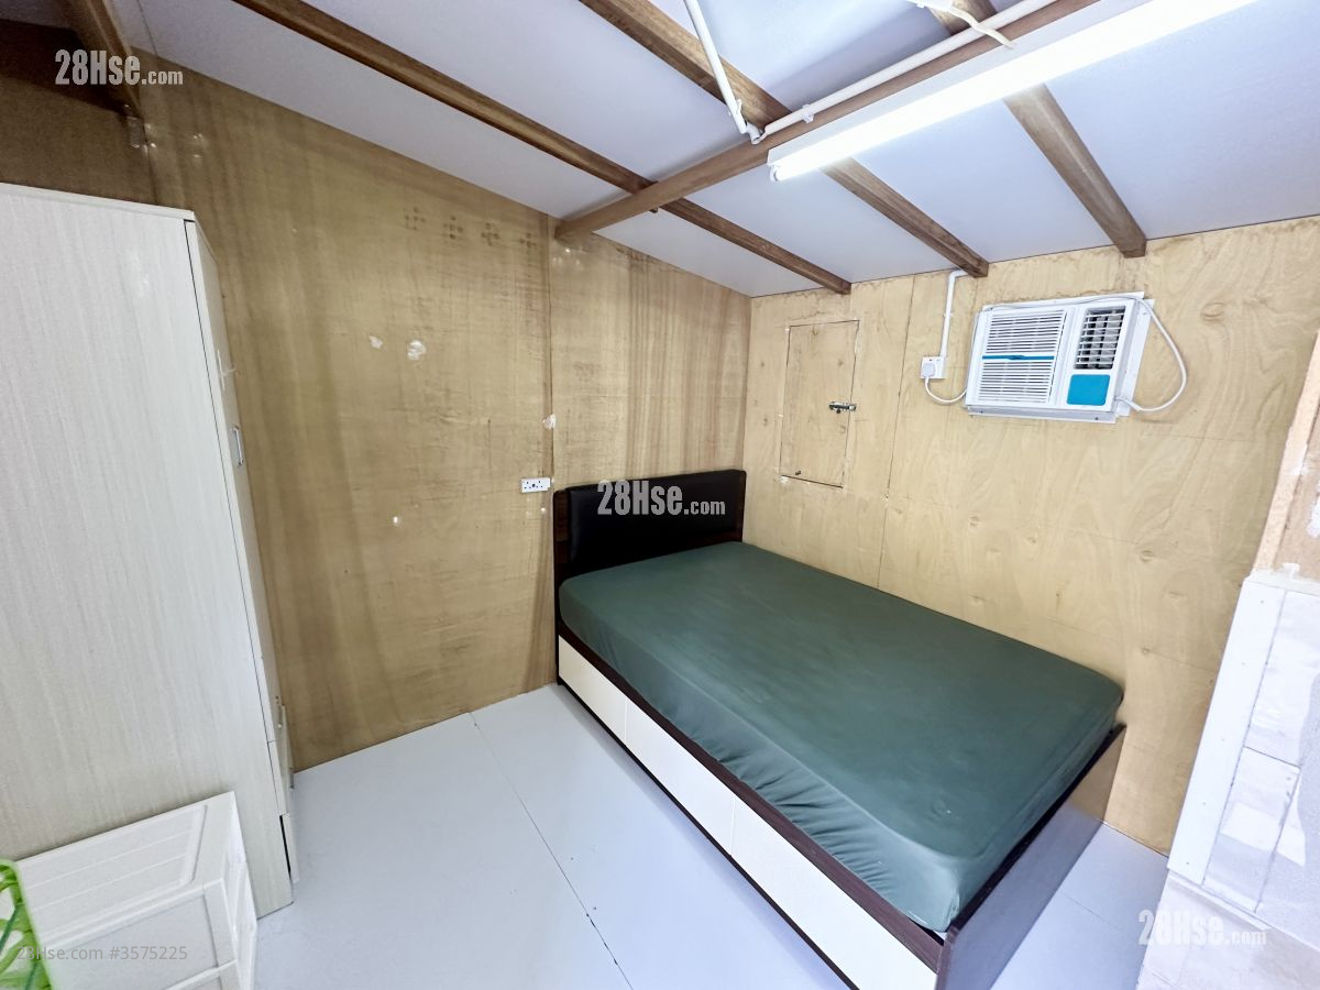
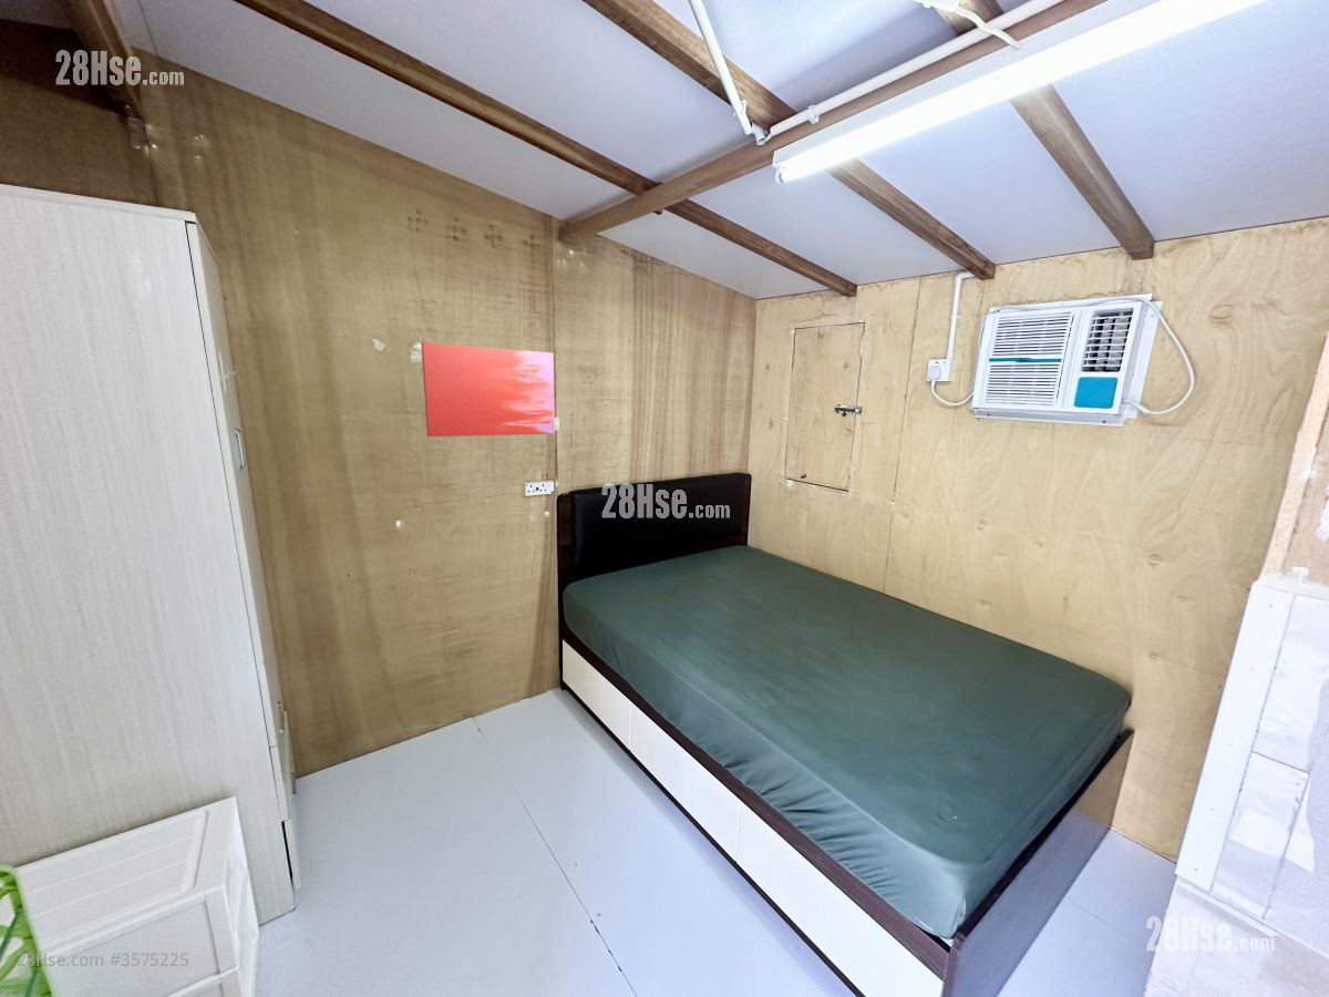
+ wall art (493, 392)
